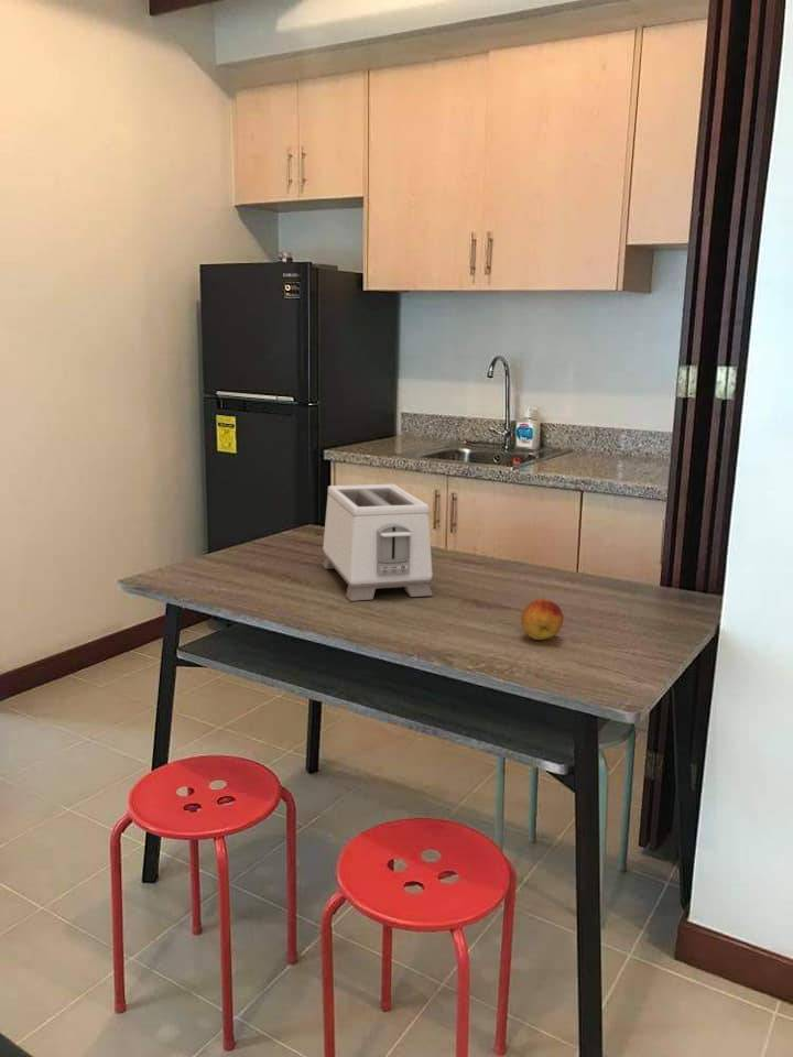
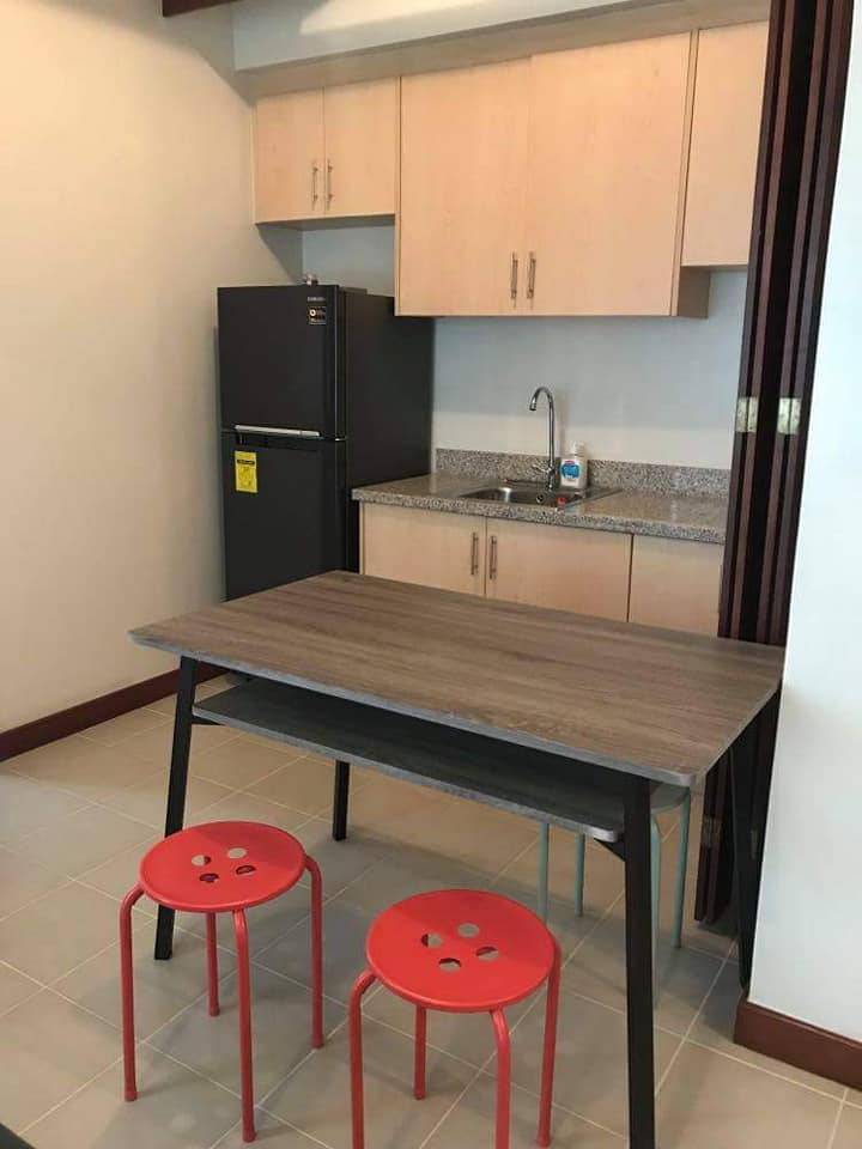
- toaster (377, 538)
- fruit (541, 619)
